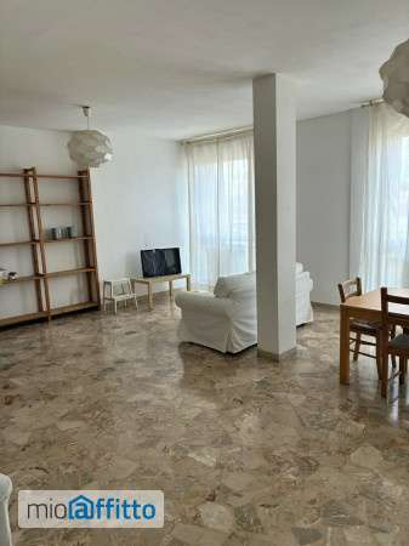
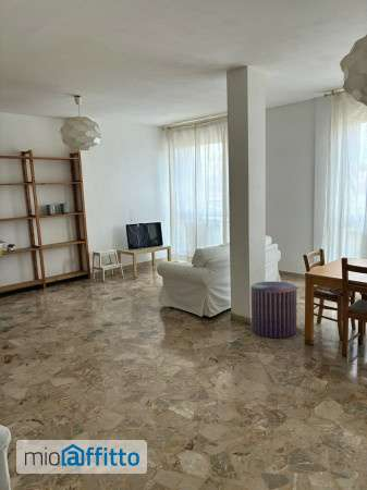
+ pouf (273, 308)
